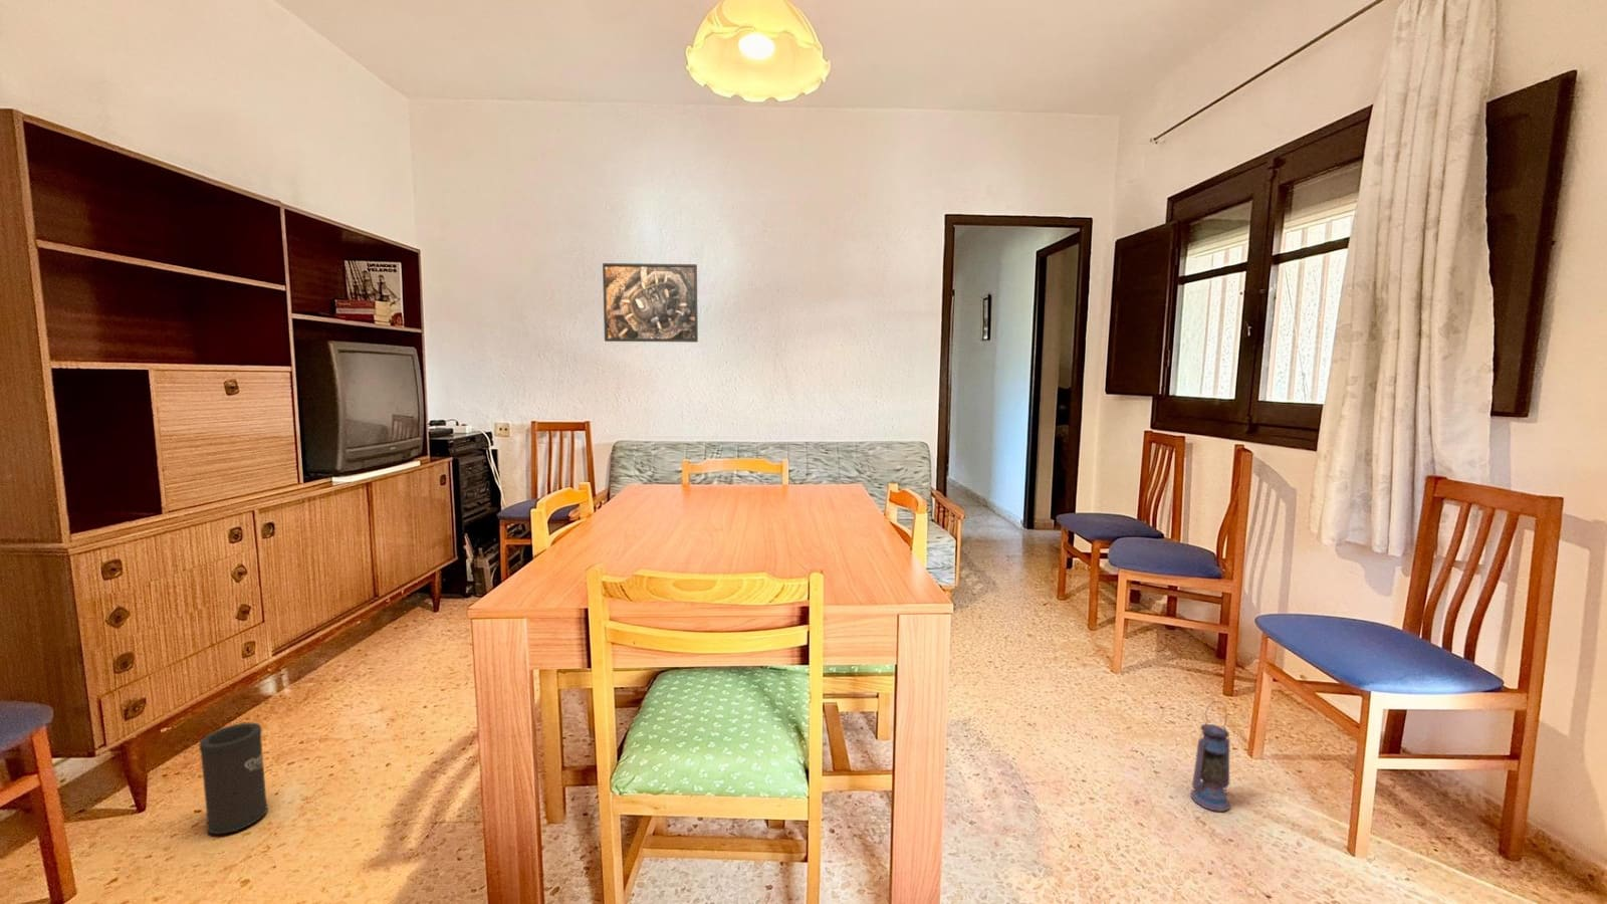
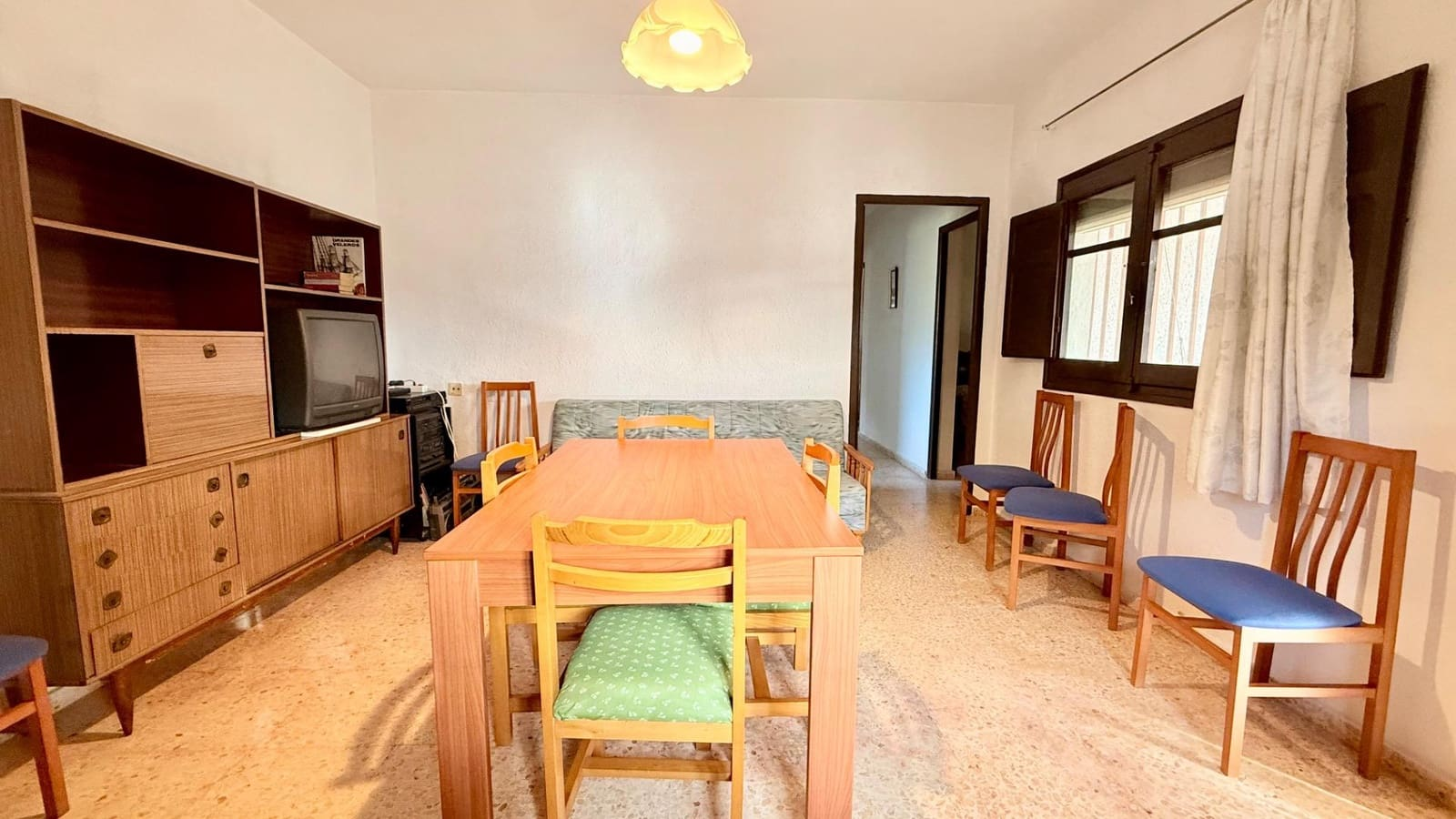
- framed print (650, 302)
- speaker (234, 777)
- lantern (1213, 751)
